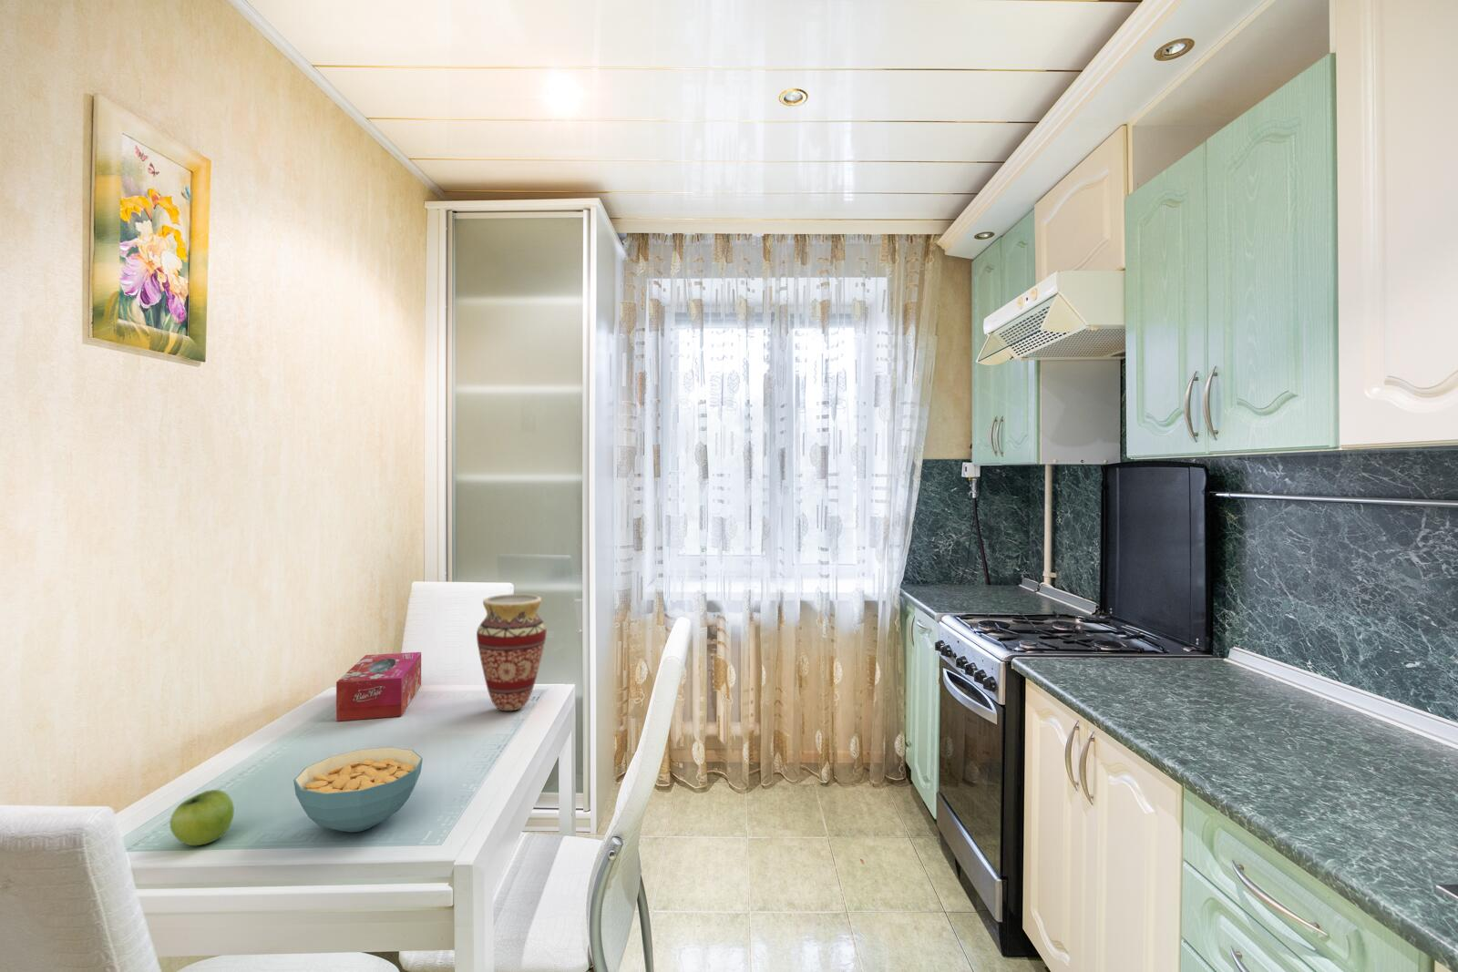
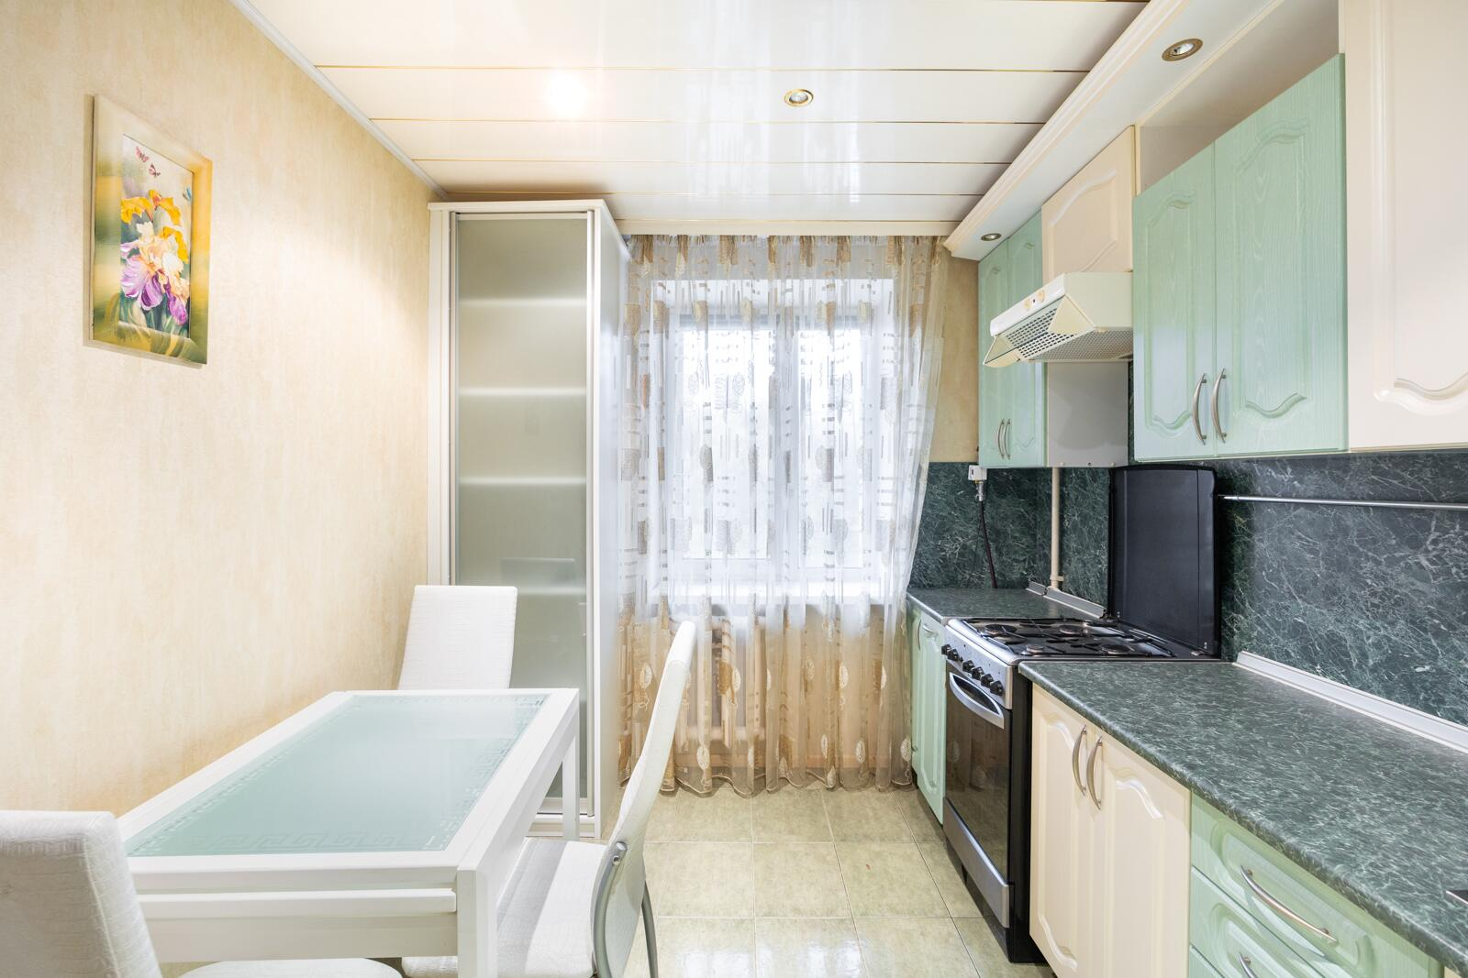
- fruit (202, 817)
- cereal bowl (360, 795)
- tissue box (382, 683)
- vase (511, 653)
